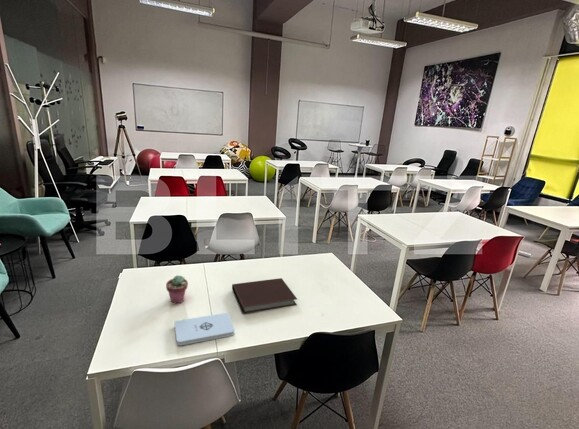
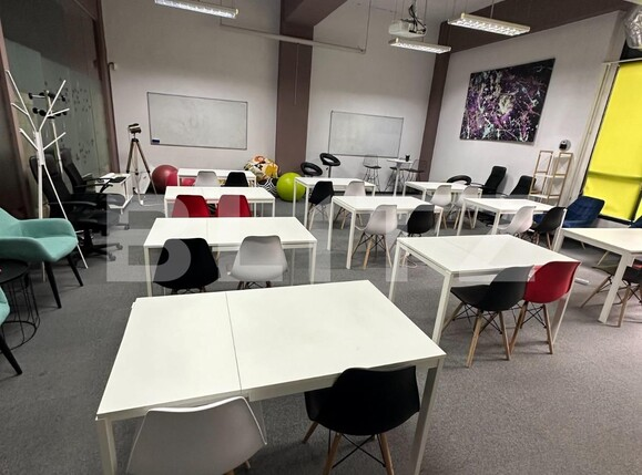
- notepad (204, 328)
- notebook (263, 293)
- potted succulent (177, 287)
